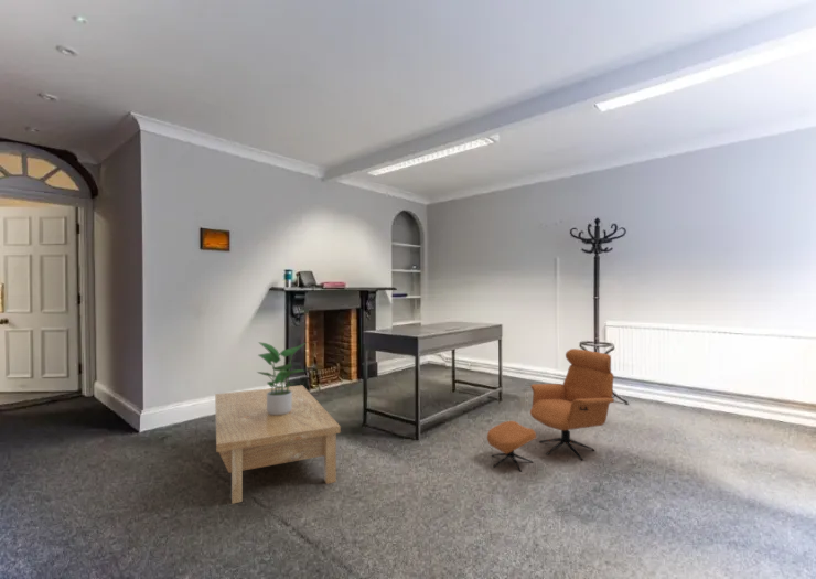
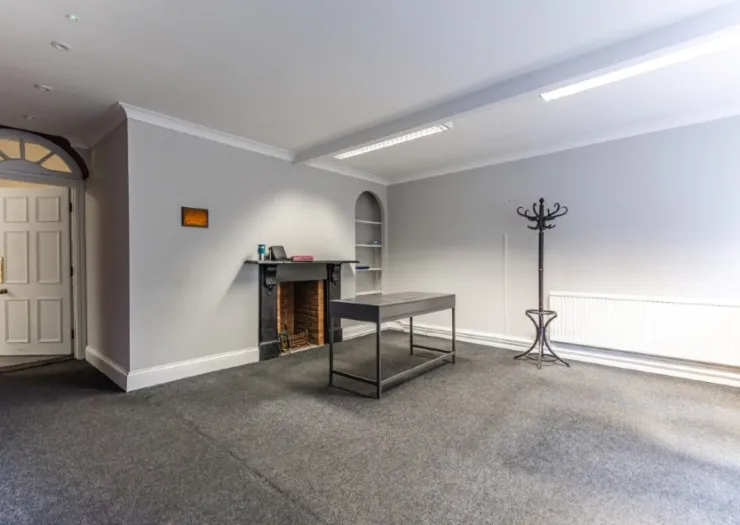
- coffee table (269, 432)
- armchair (547, 404)
- potted plant (282, 376)
